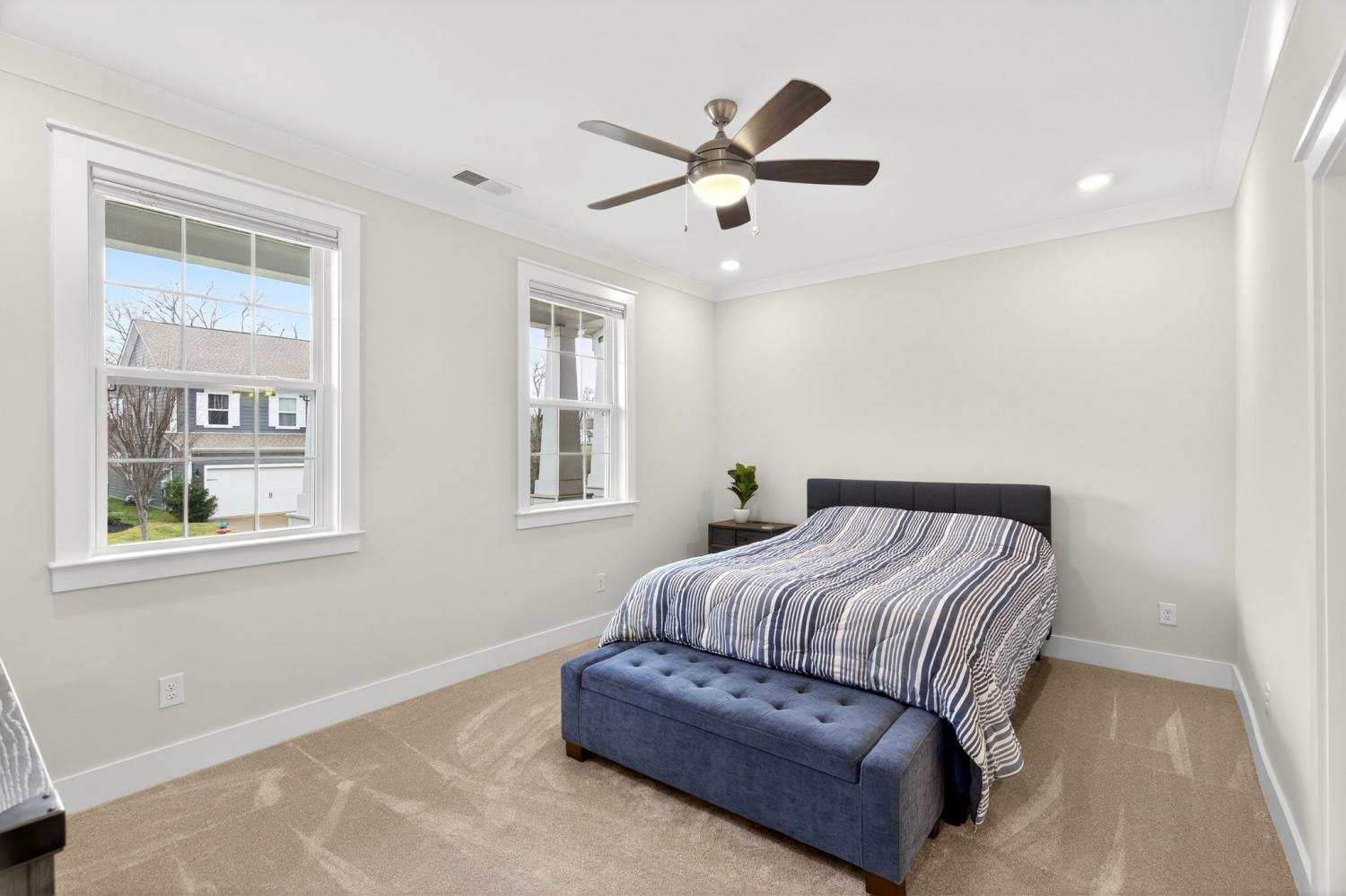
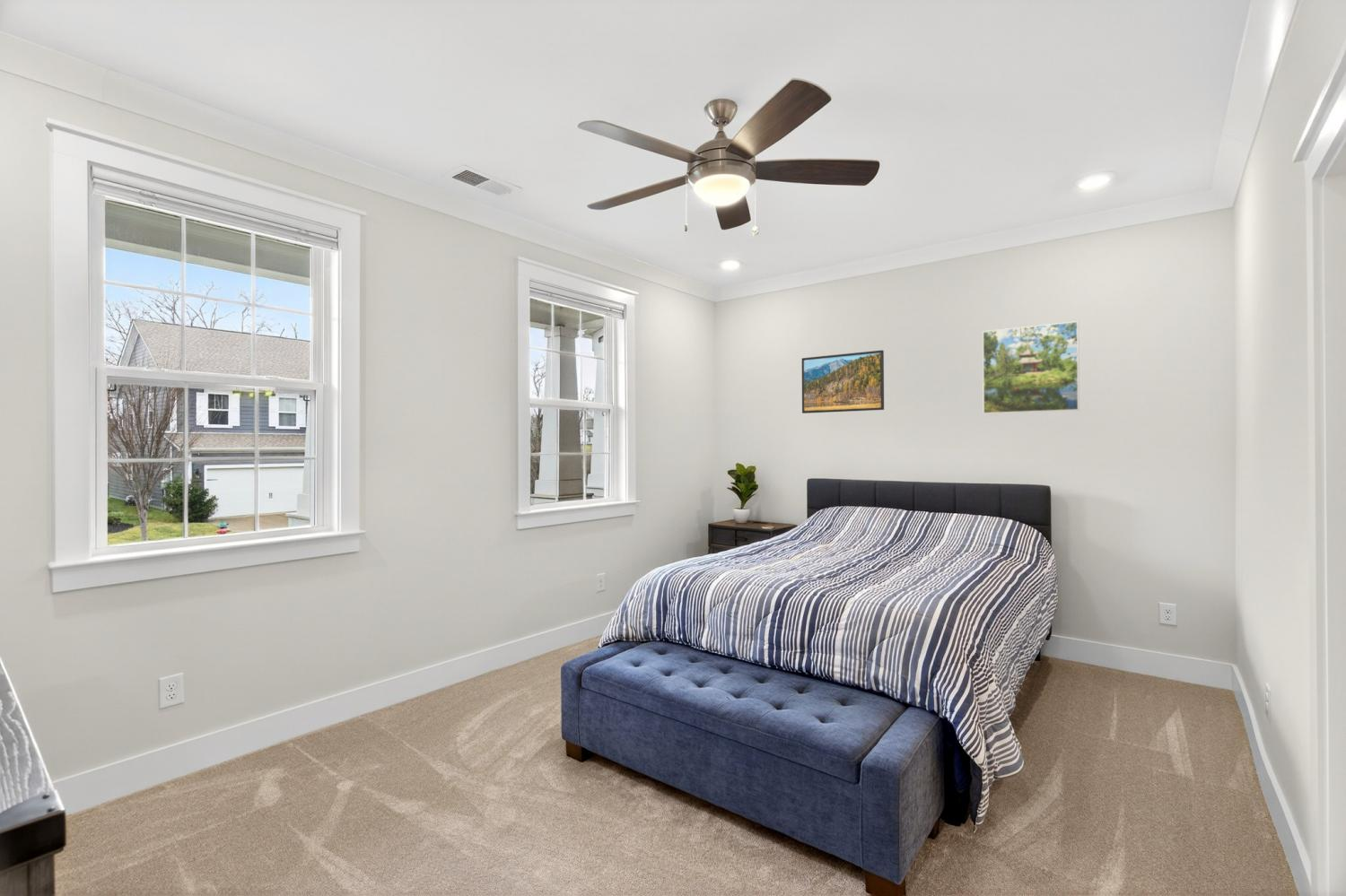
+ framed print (1028, 369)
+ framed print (841, 383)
